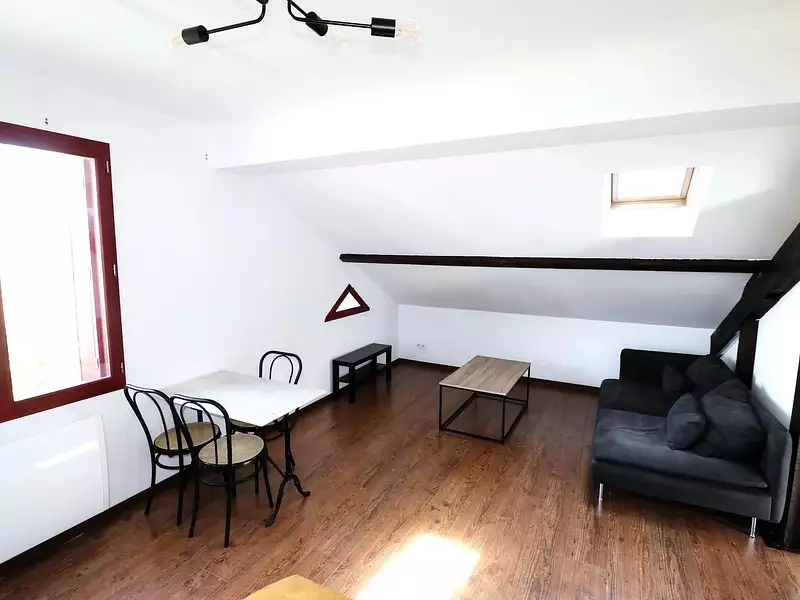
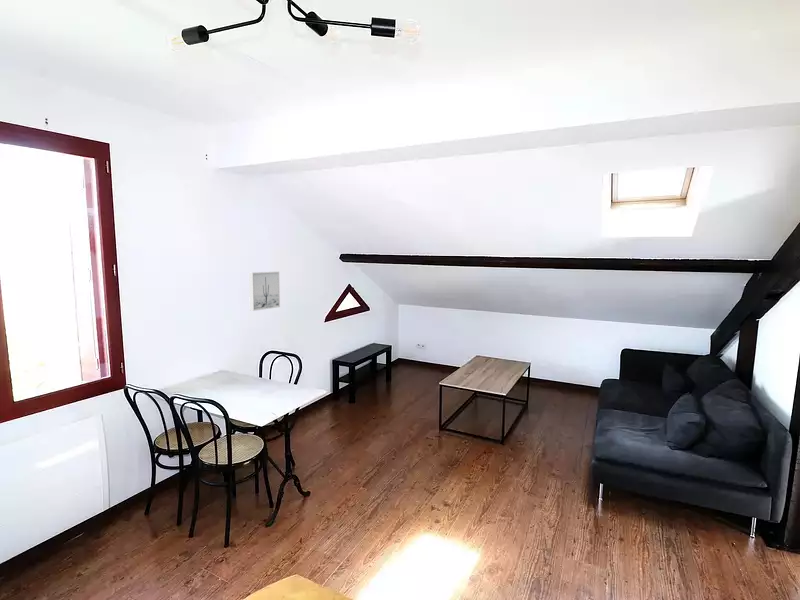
+ wall art (265, 290)
